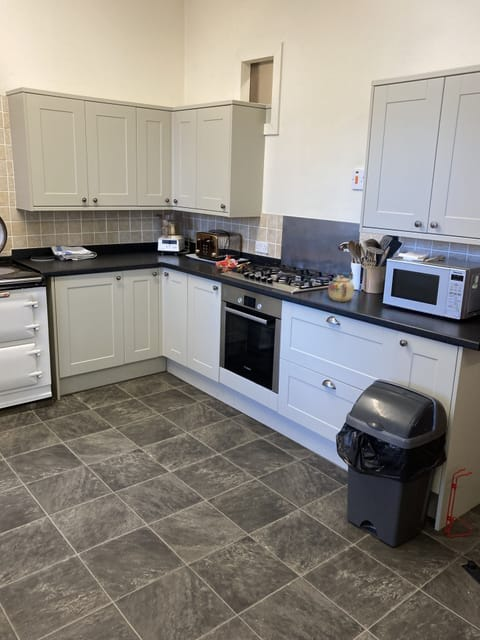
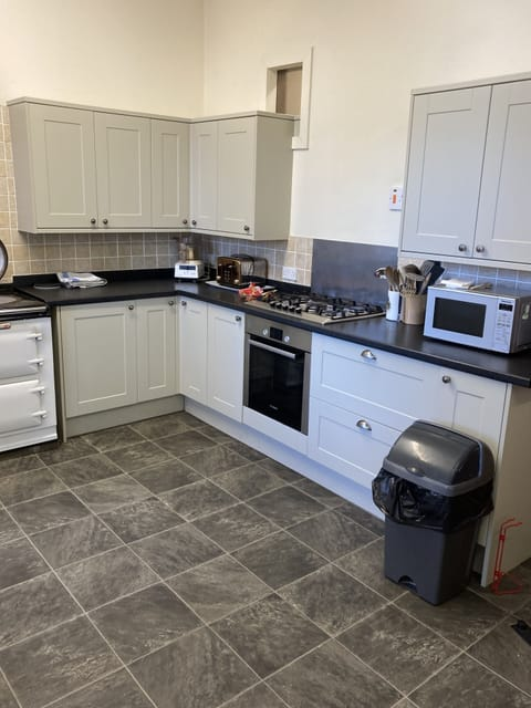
- teapot (340, 287)
